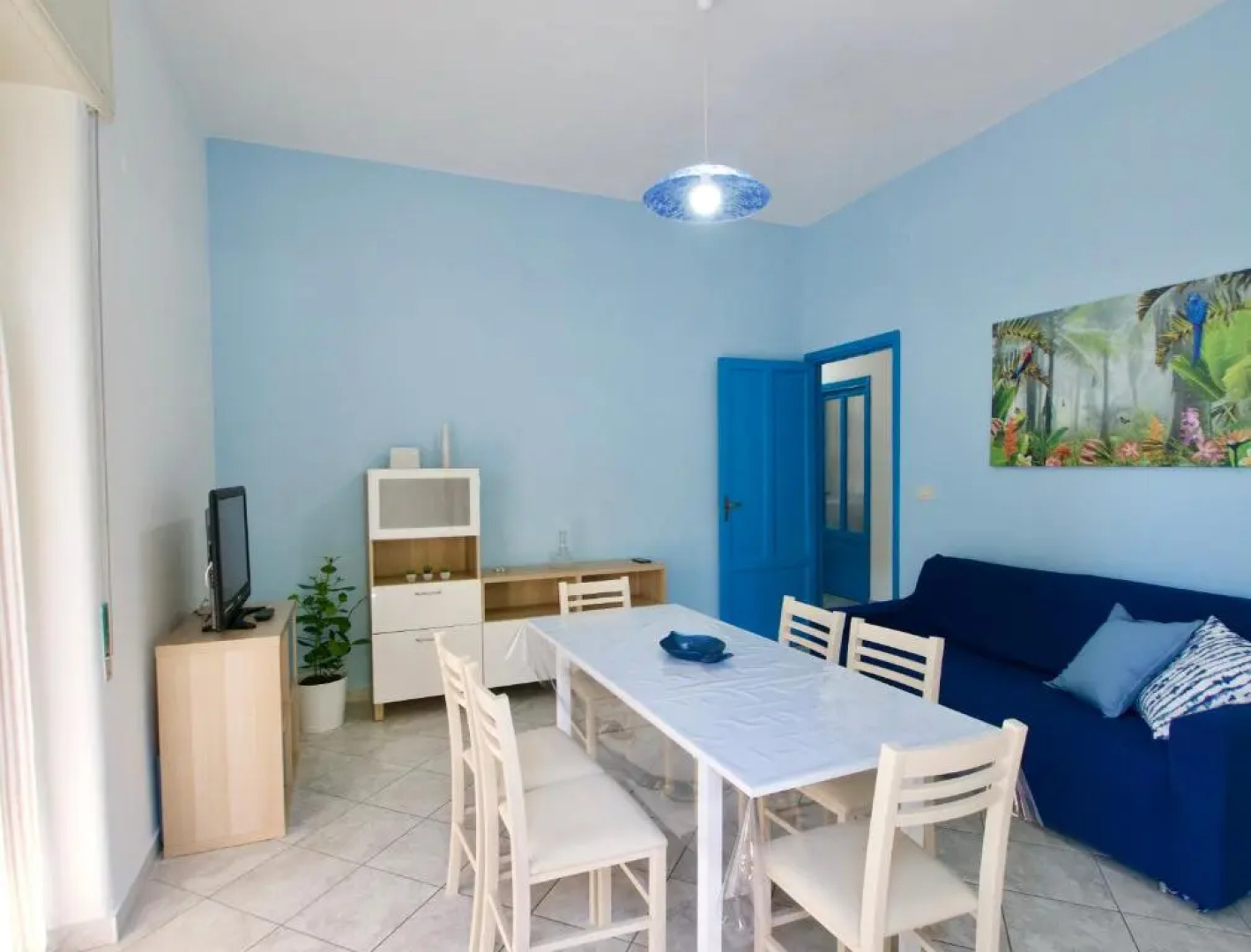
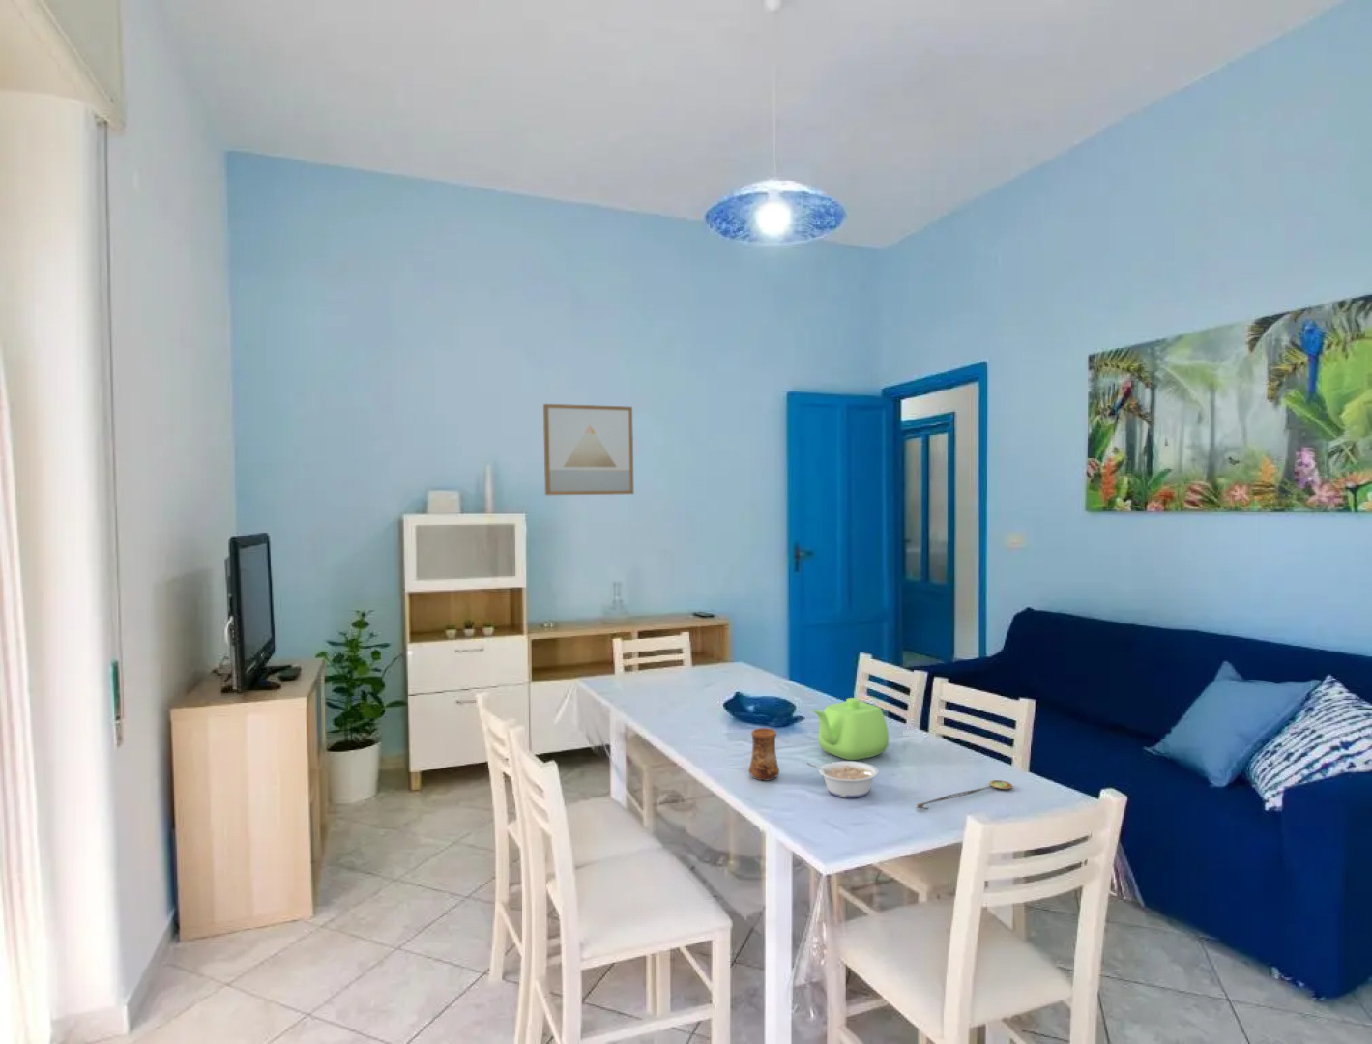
+ wall art (589, 450)
+ cup (763, 754)
+ teapot (846, 727)
+ pendant necklace (964, 793)
+ legume (846, 779)
